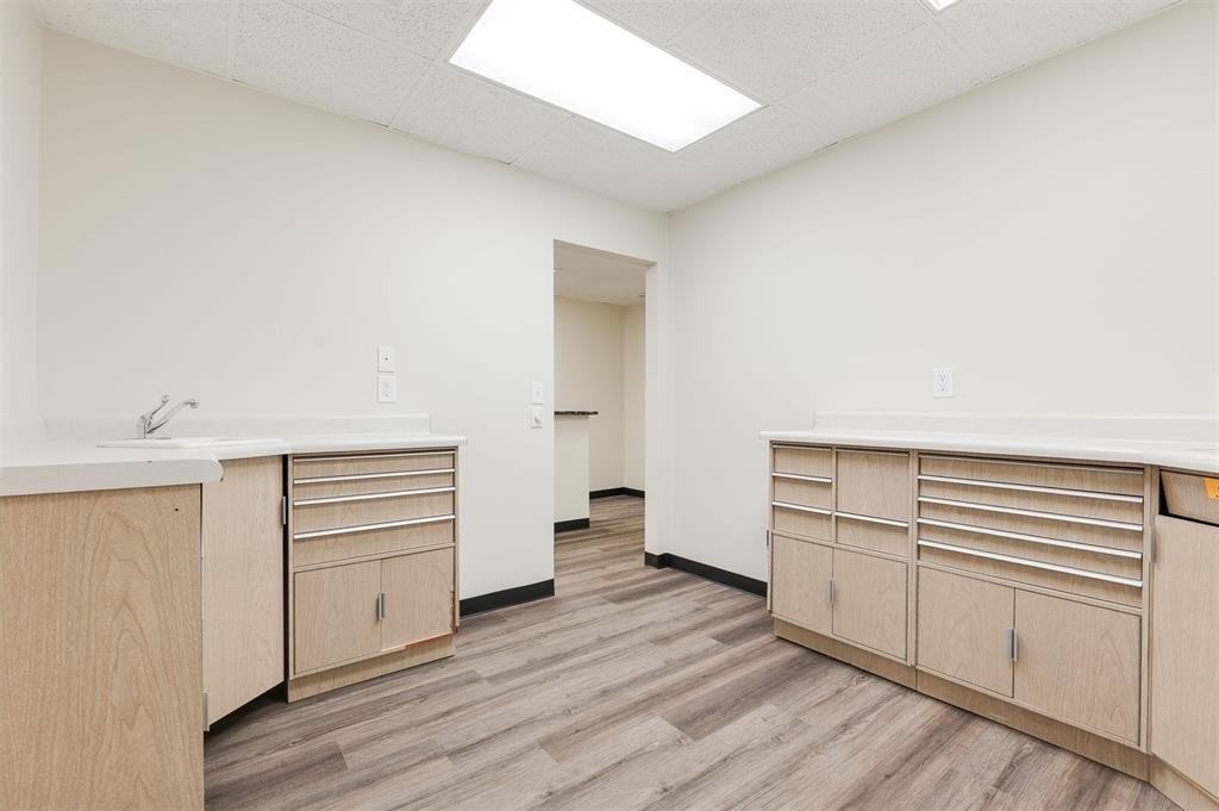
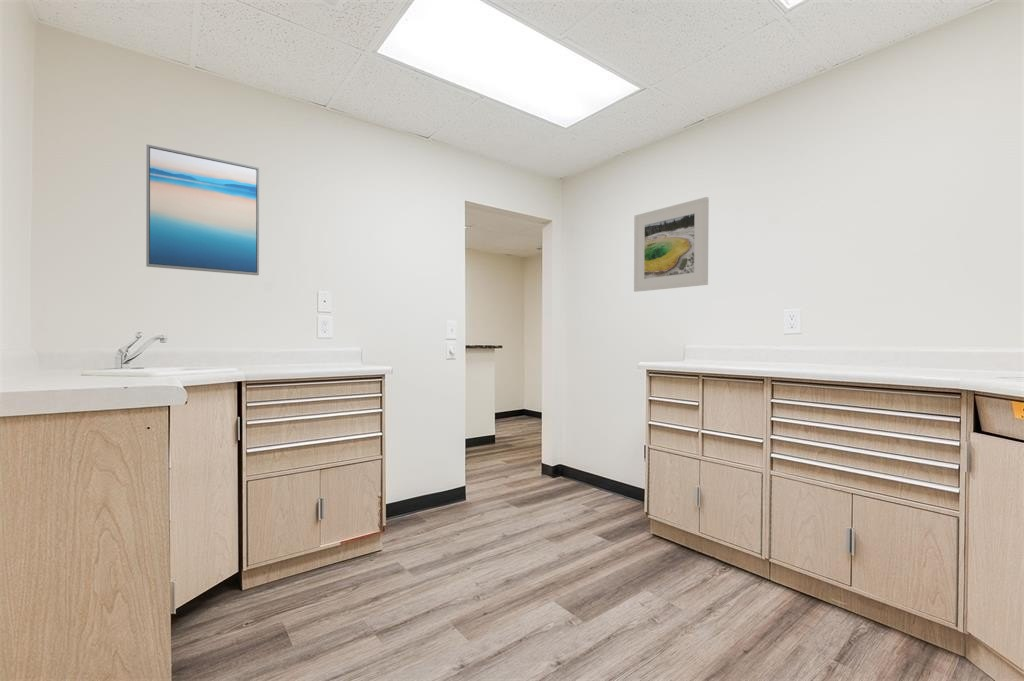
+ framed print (668, 247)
+ wall art (206, 214)
